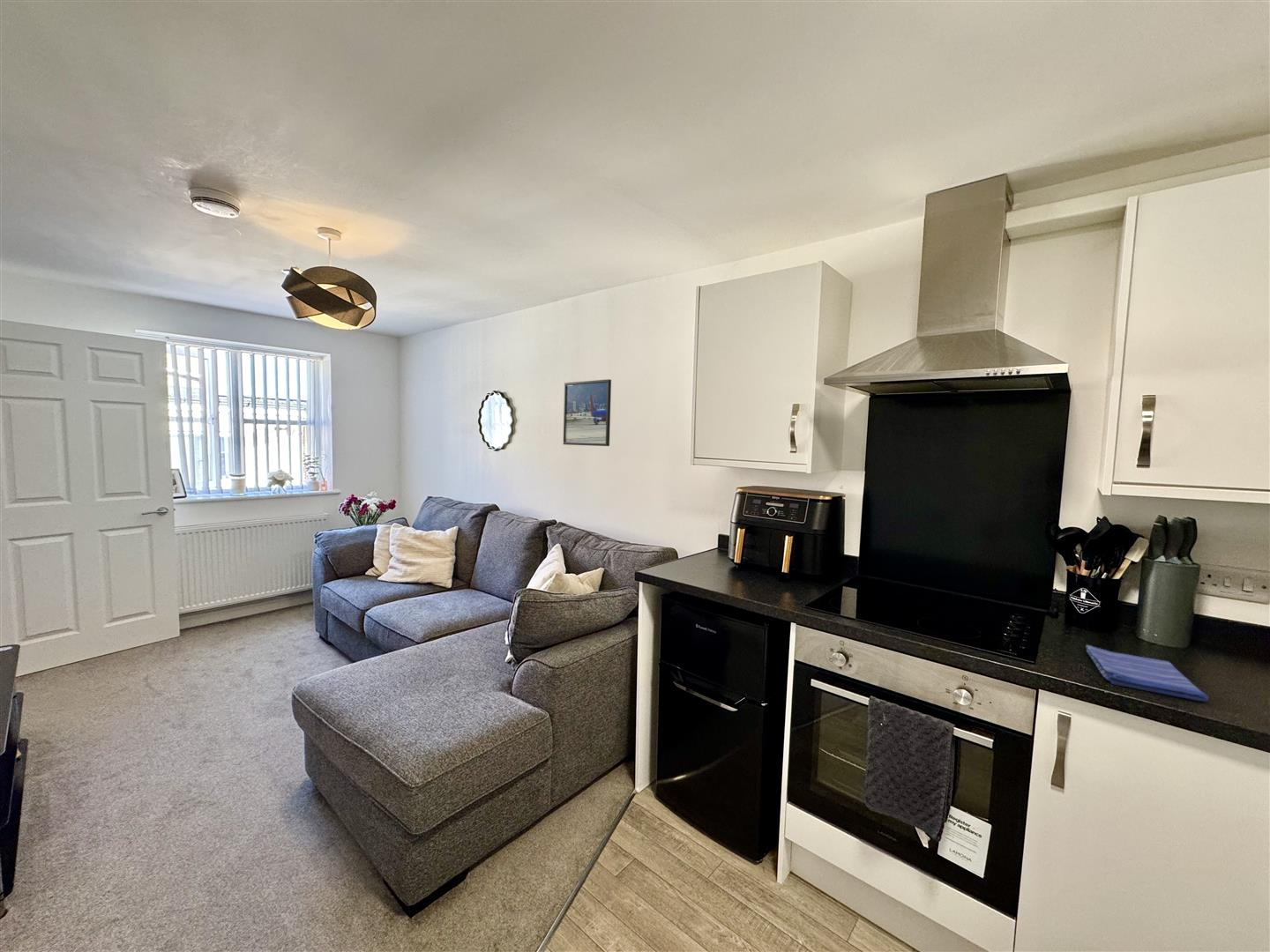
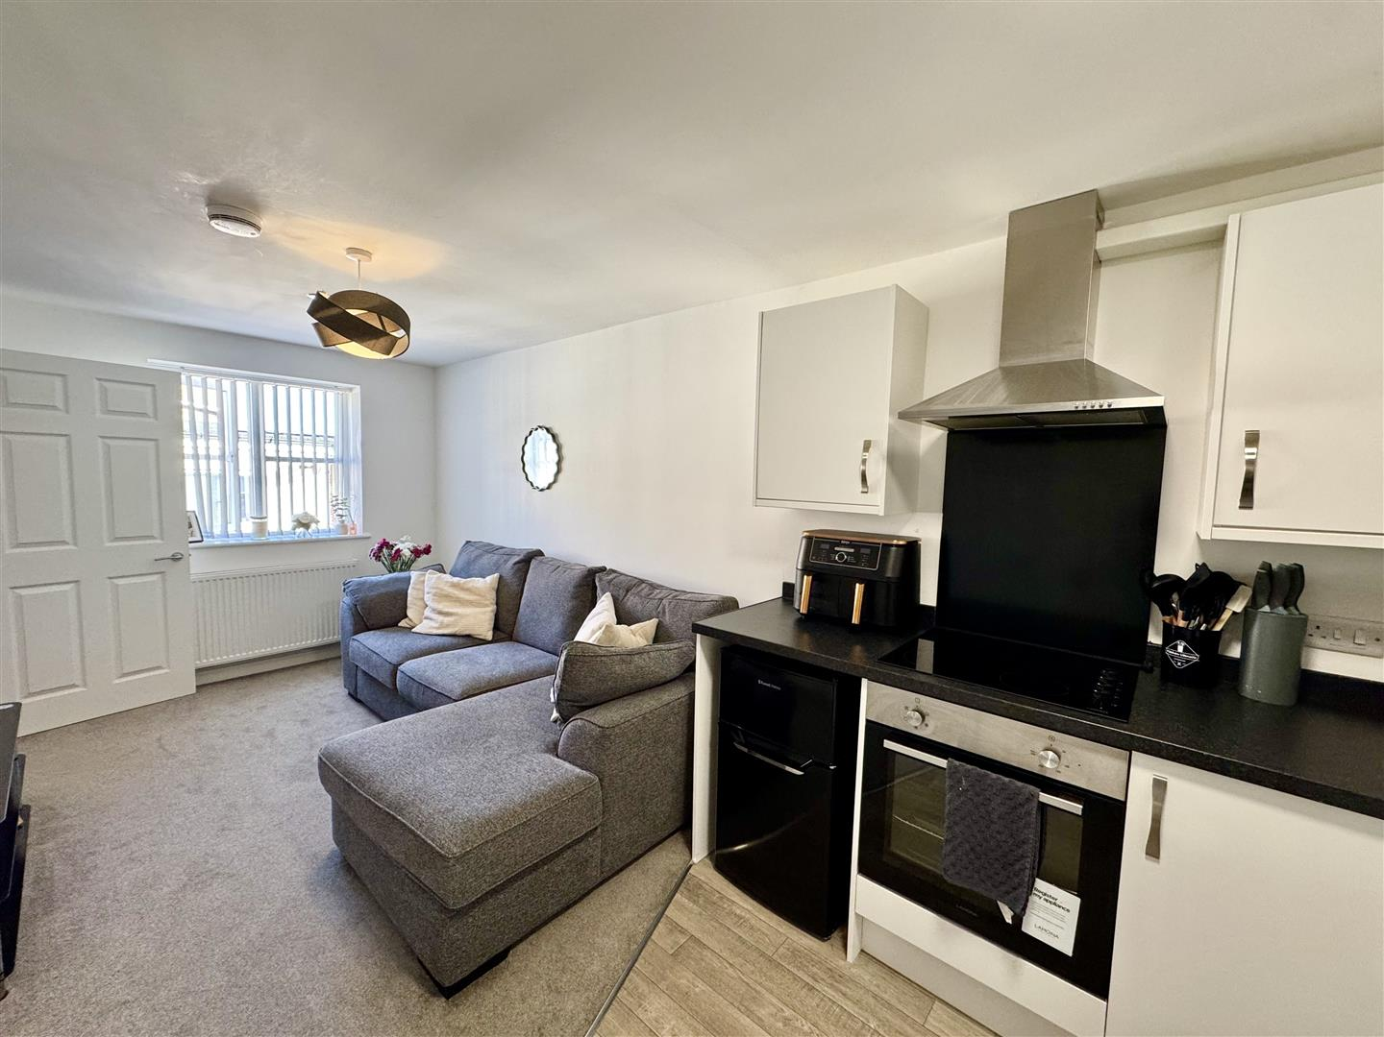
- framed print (586, 413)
- dish towel (1140, 669)
